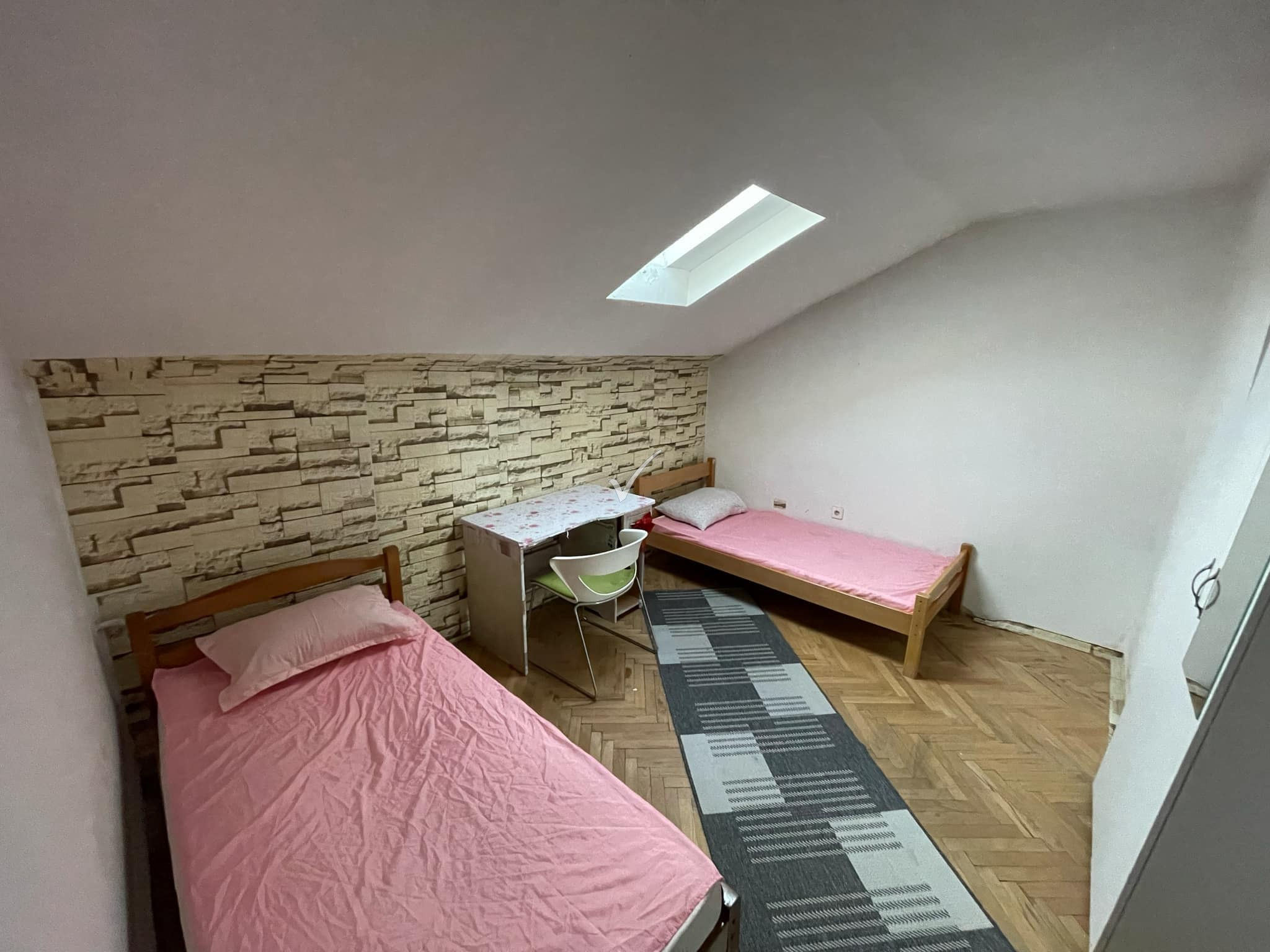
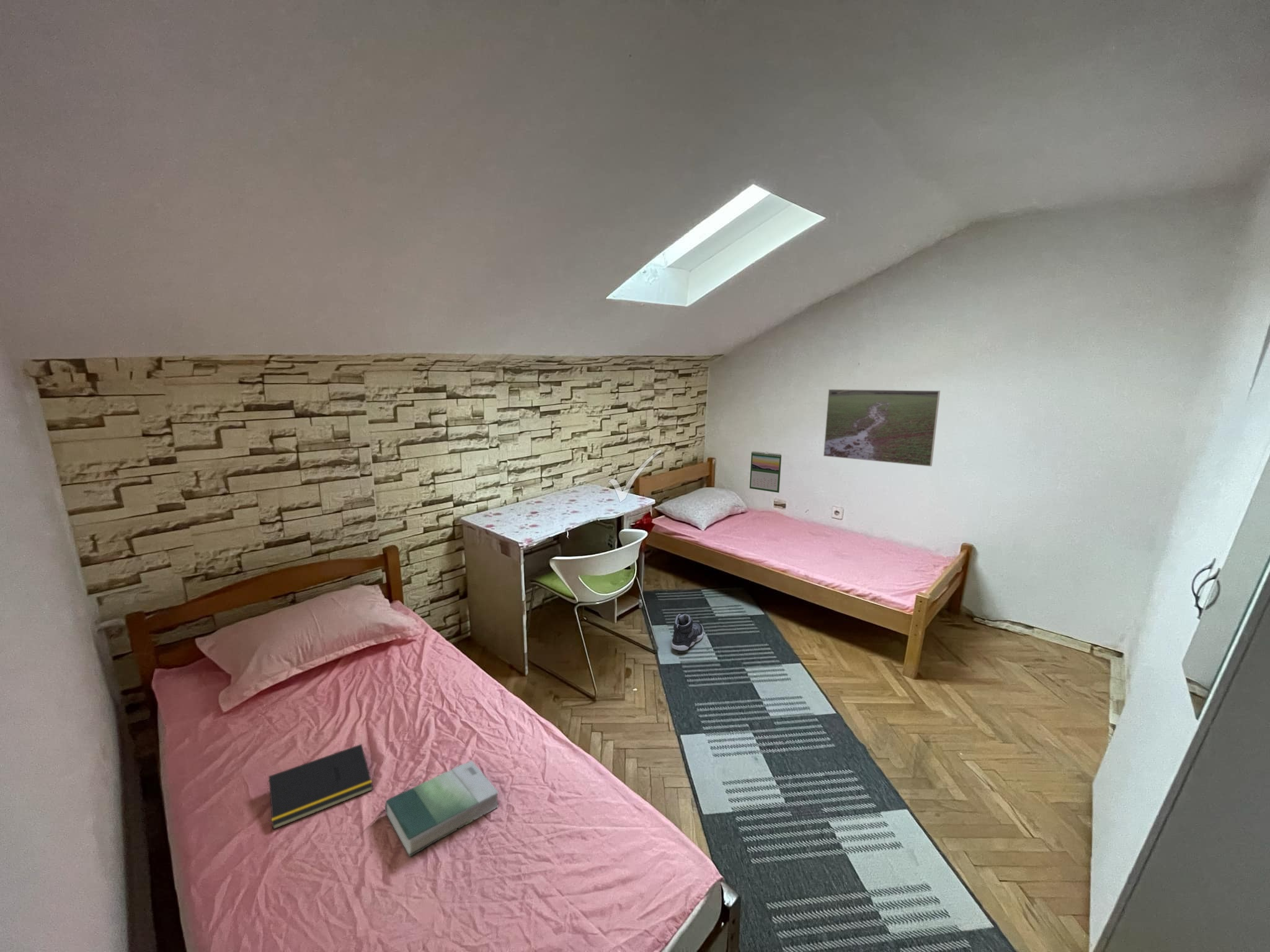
+ calendar (765, 471)
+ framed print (877, 425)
+ sneaker (689, 627)
+ notepad (321, 783)
+ book (442, 800)
